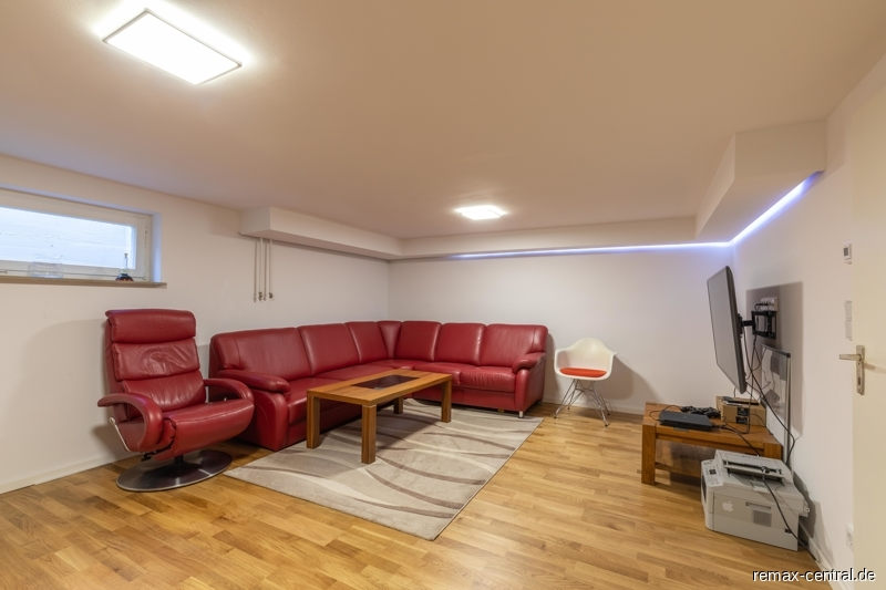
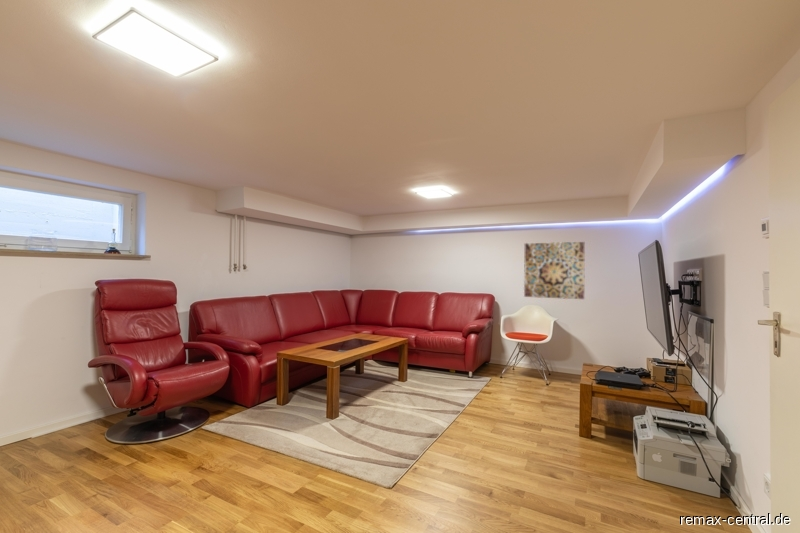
+ wall art (553, 270)
